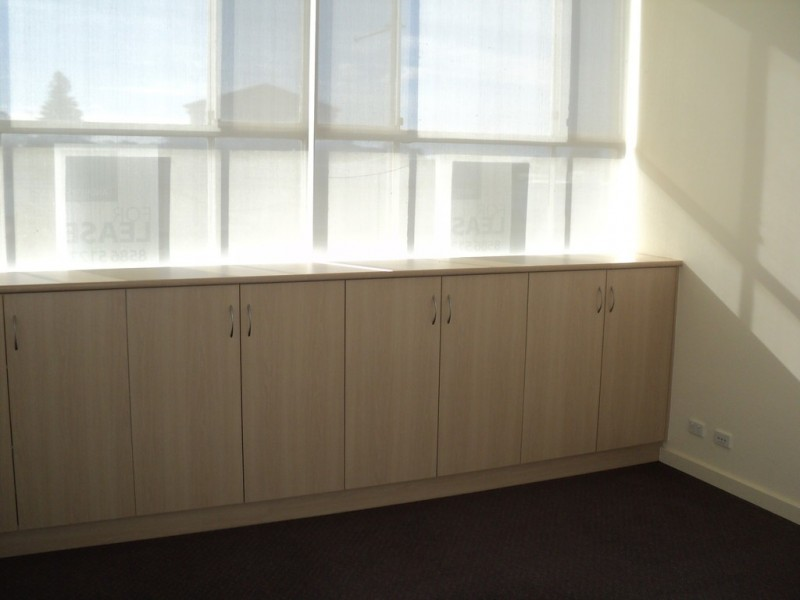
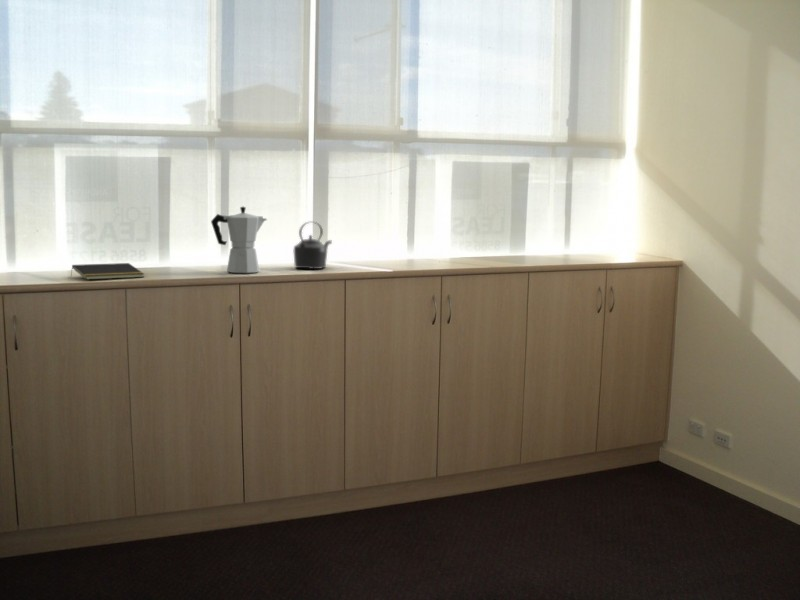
+ moka pot (239, 239)
+ notepad (108, 271)
+ kettle (315, 244)
